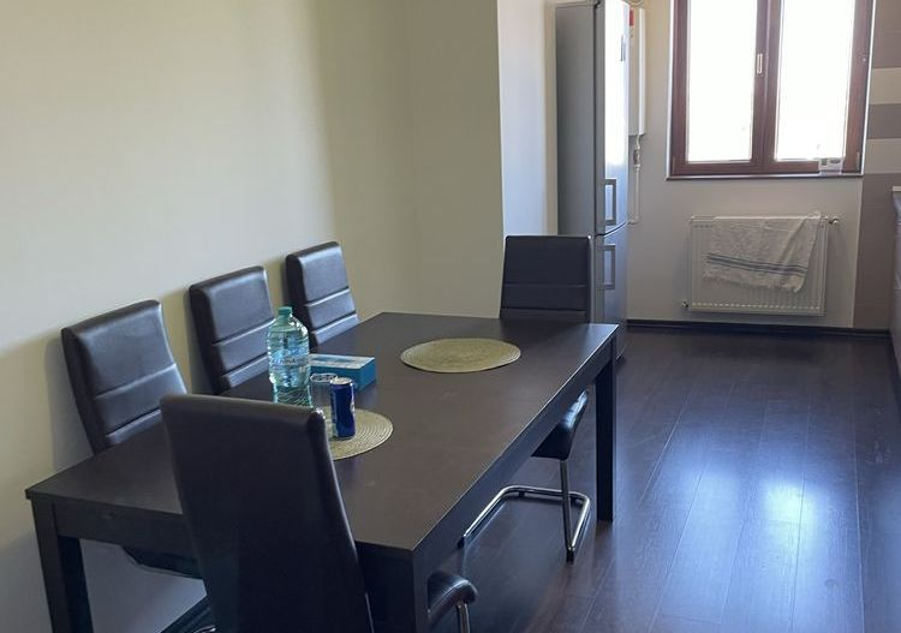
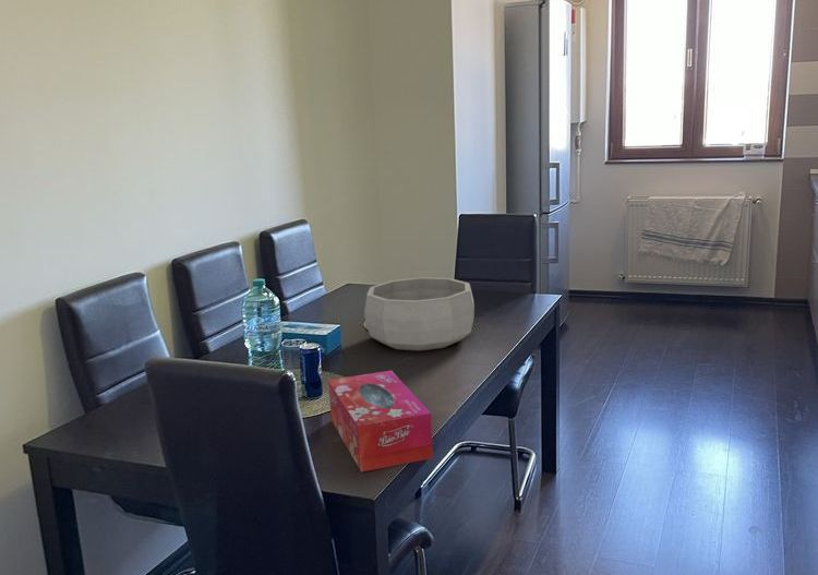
+ decorative bowl (420, 313)
+ tissue box (377, 417)
